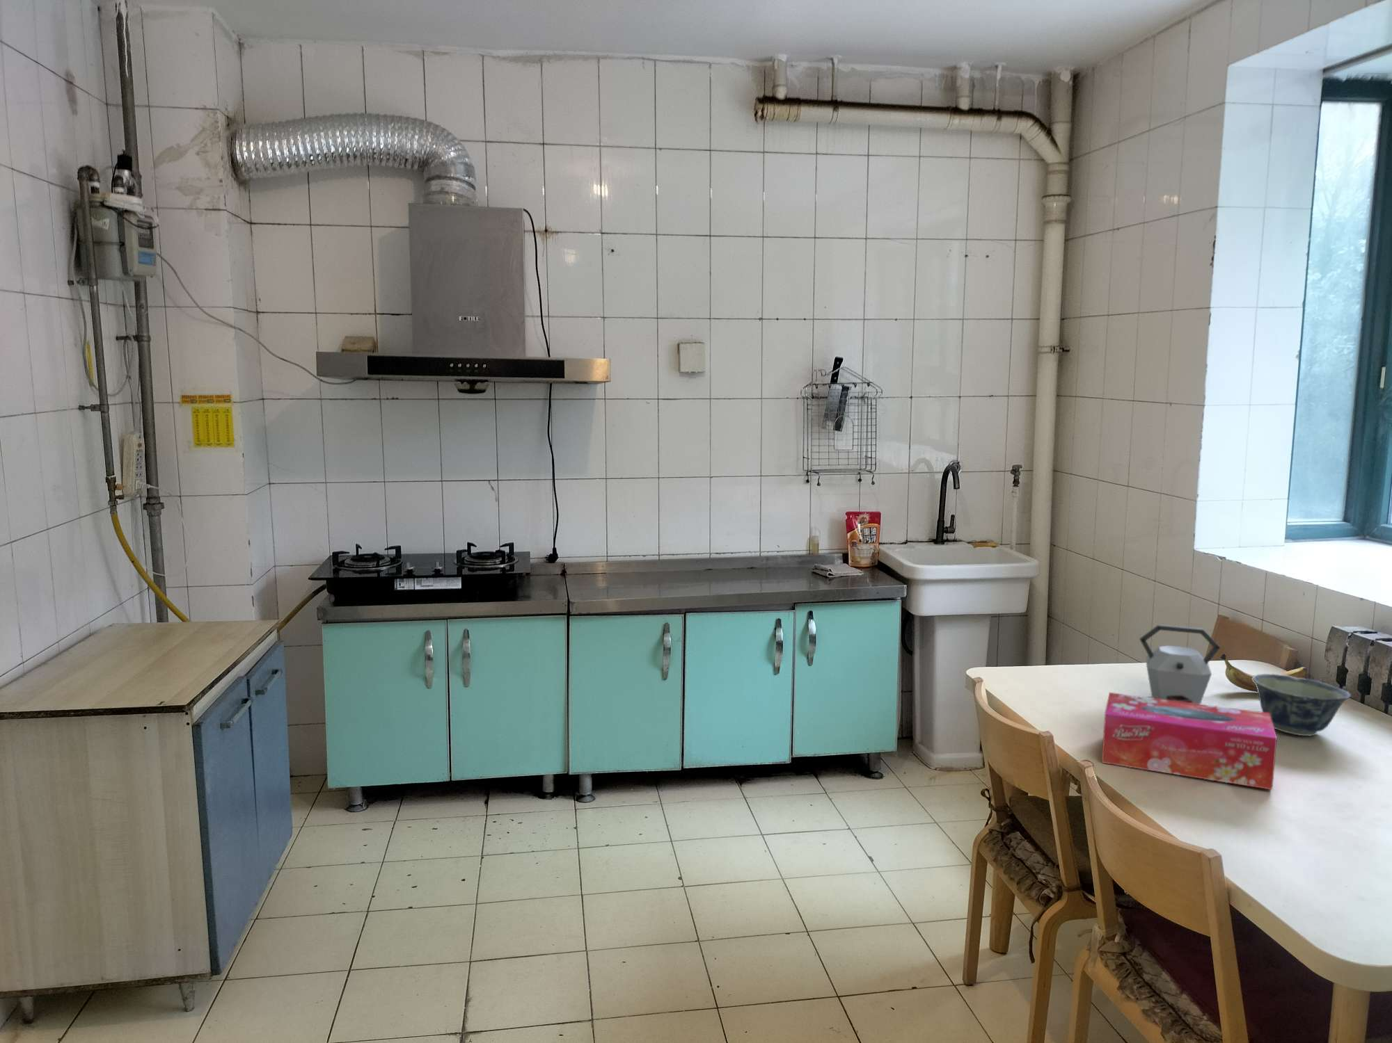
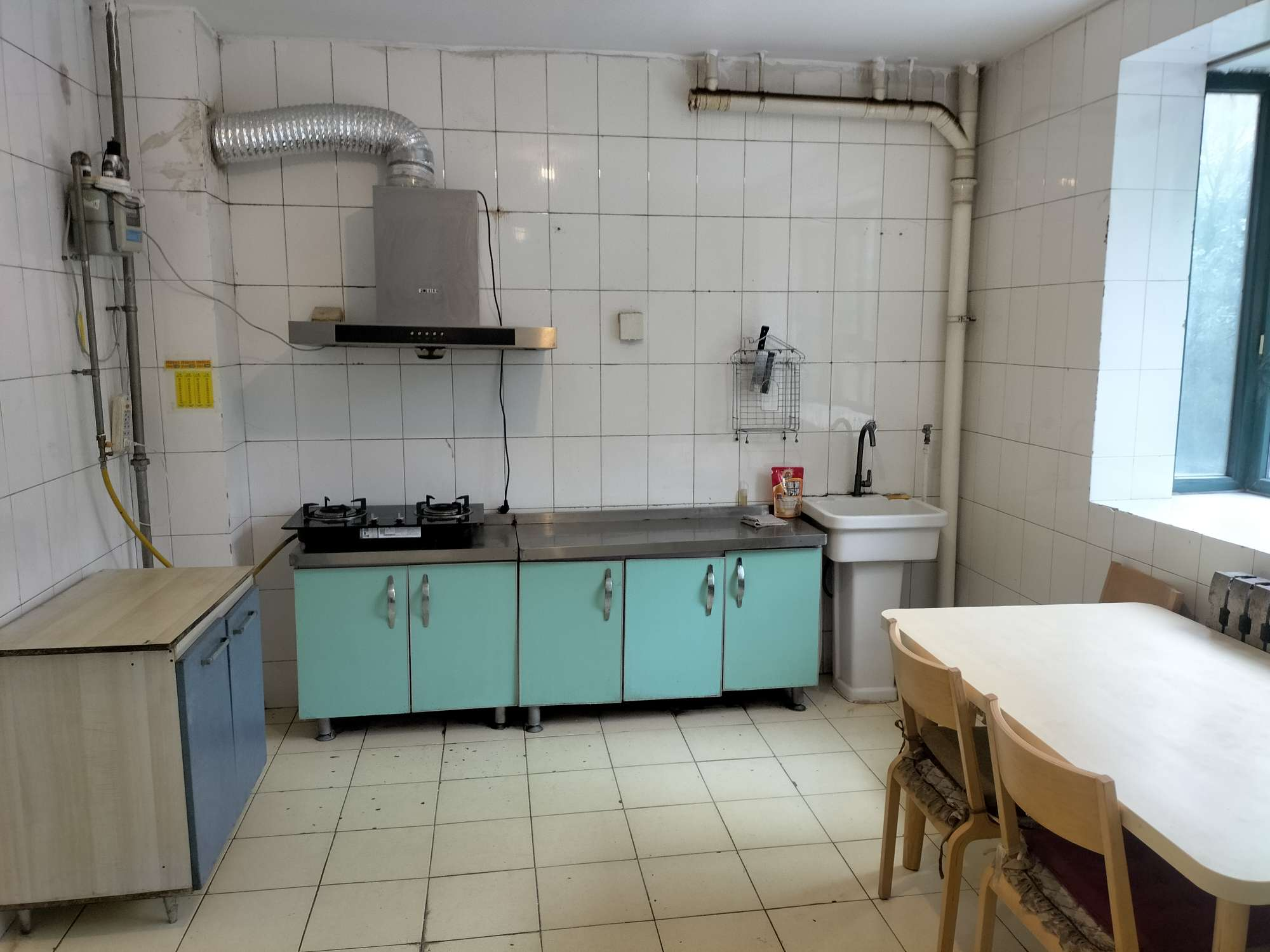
- tissue box (1185, 737)
- bowl (1298, 707)
- banana (1254, 675)
- kettle (1179, 674)
